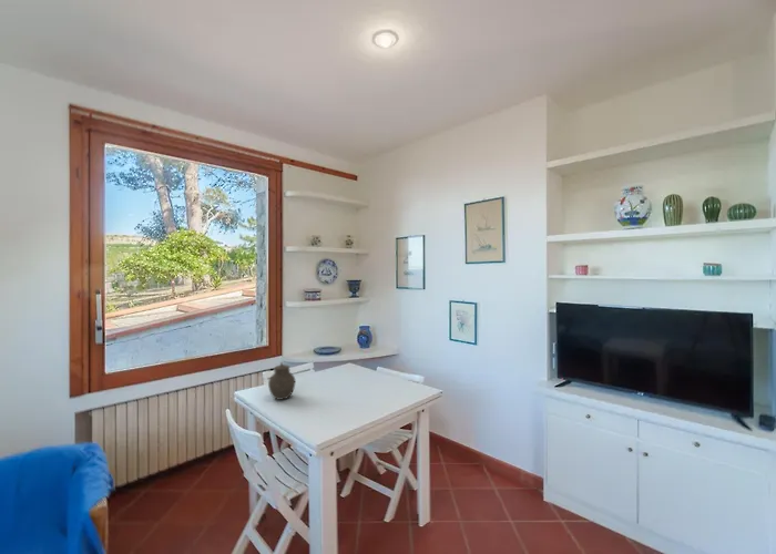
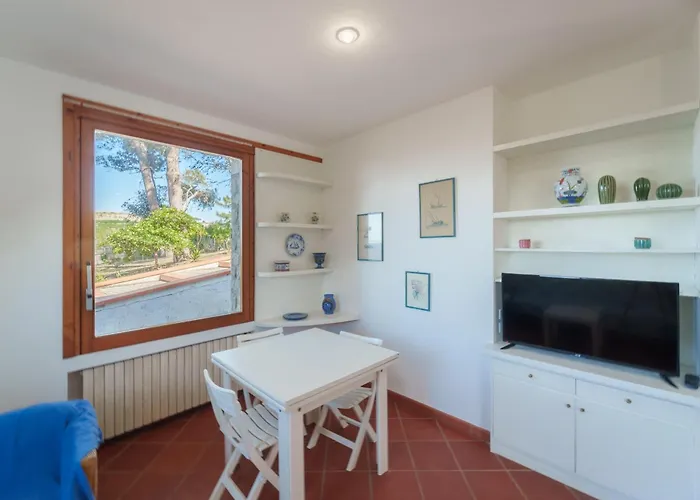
- jar (282, 380)
